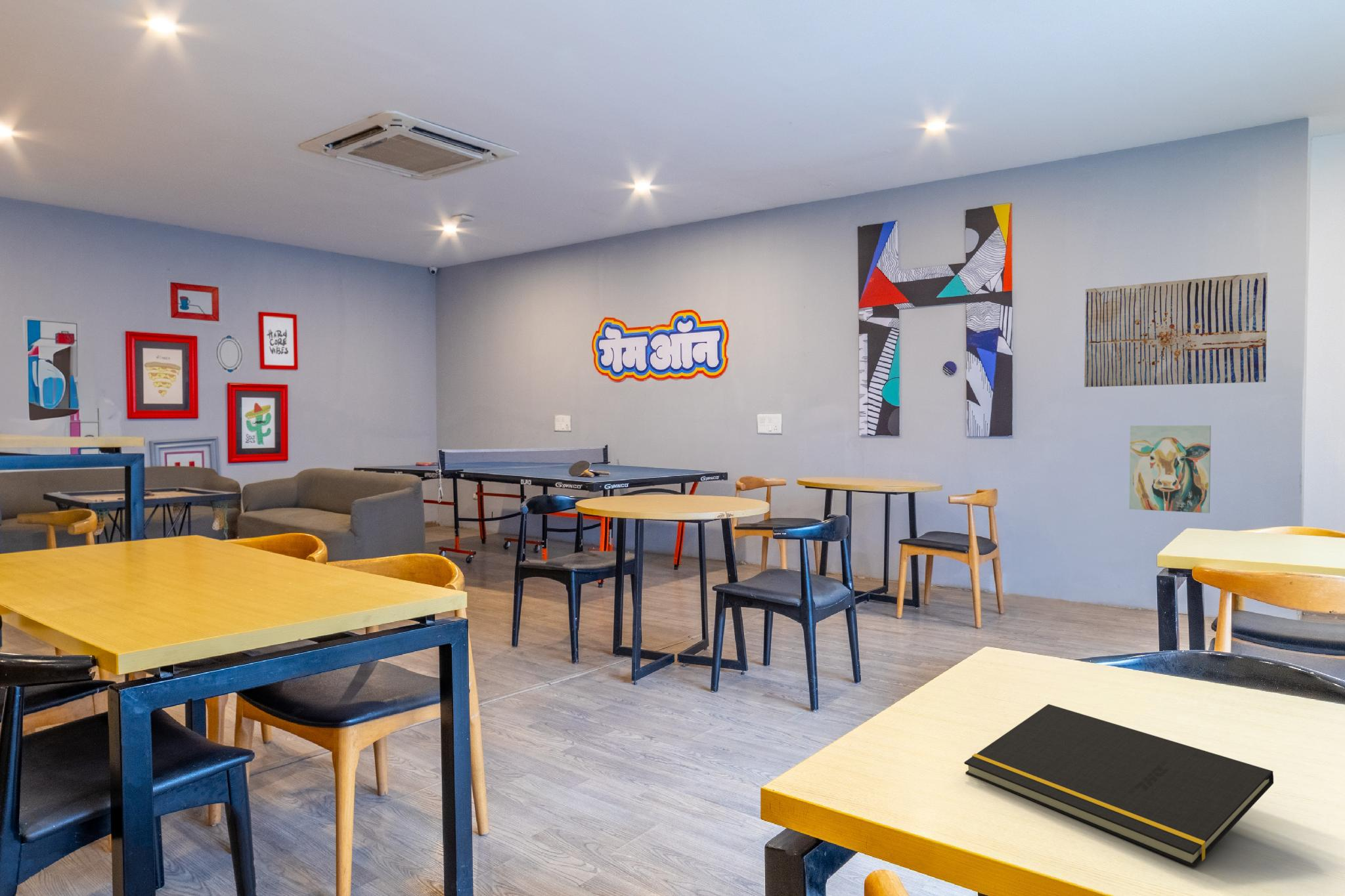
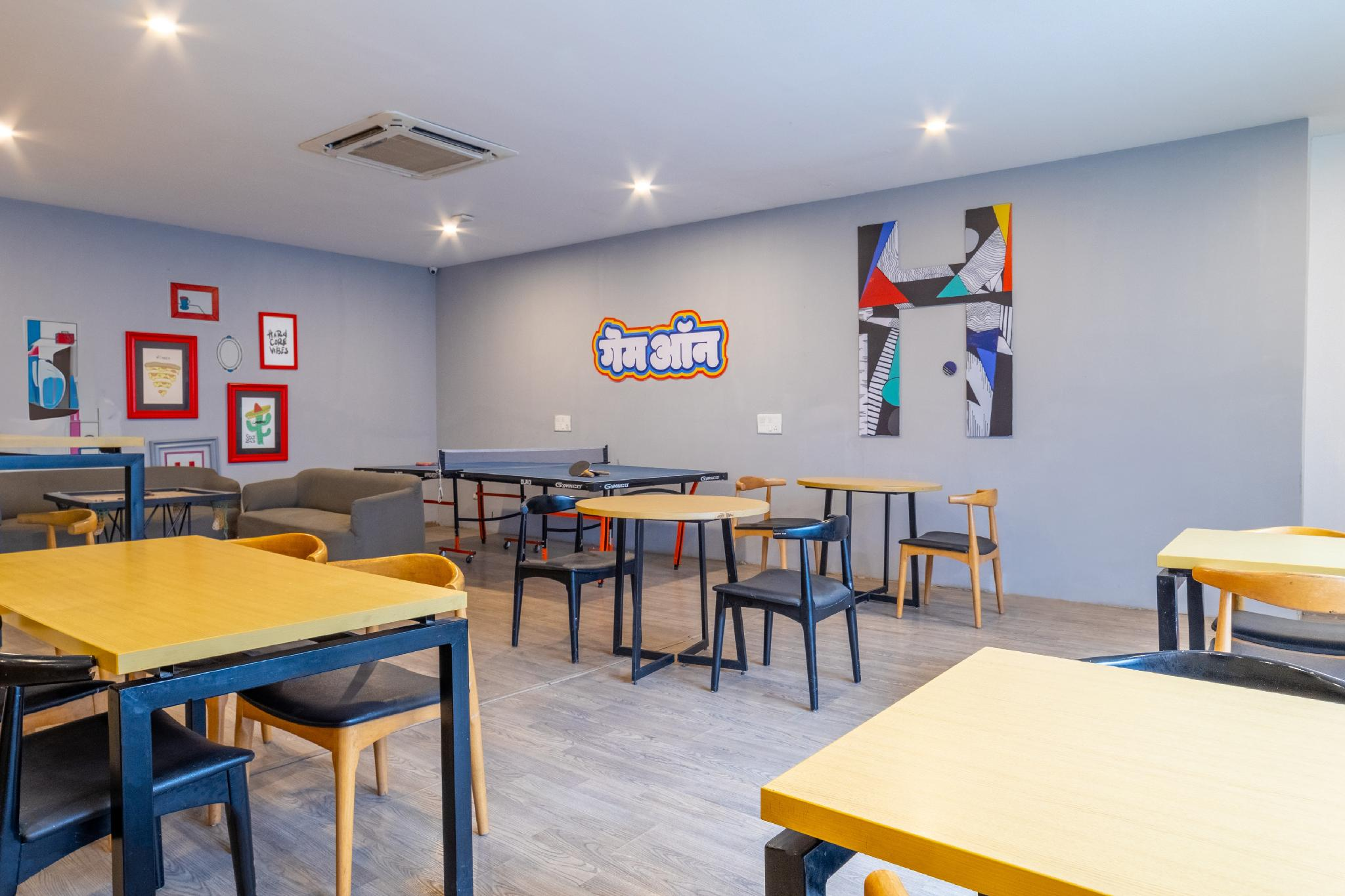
- wall art (1170, 333)
- notepad (1109, 772)
- wall art (1169, 468)
